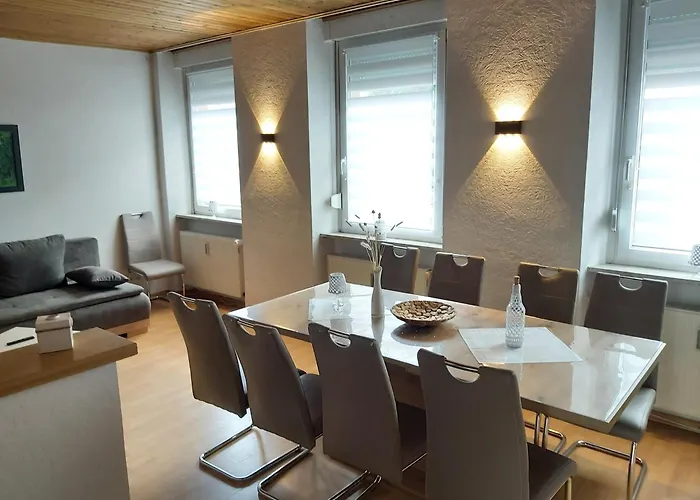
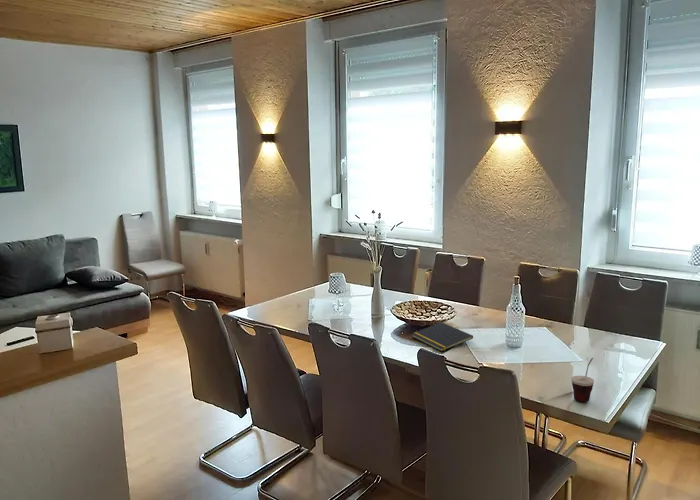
+ notepad (441, 336)
+ cup (585, 379)
